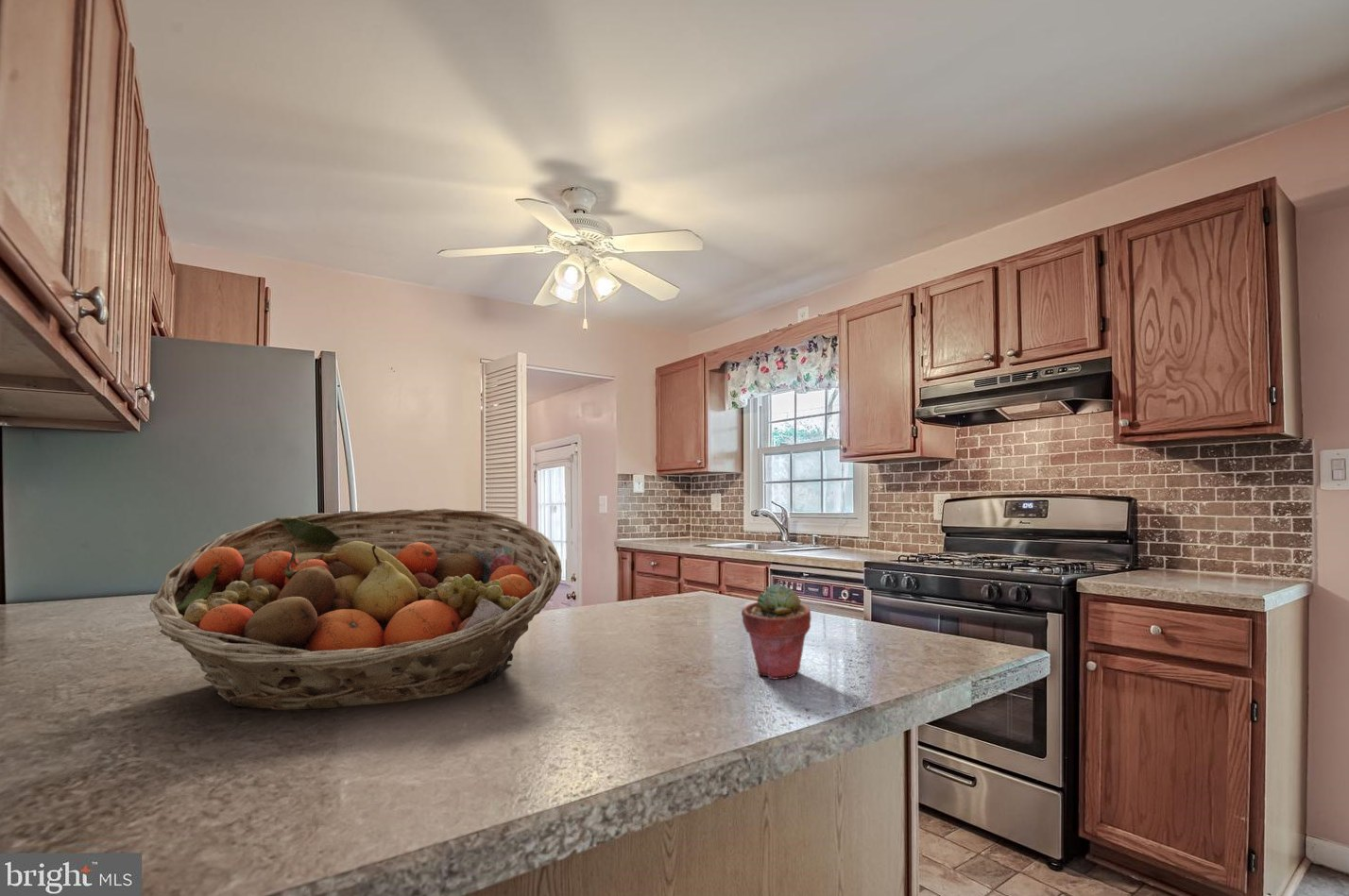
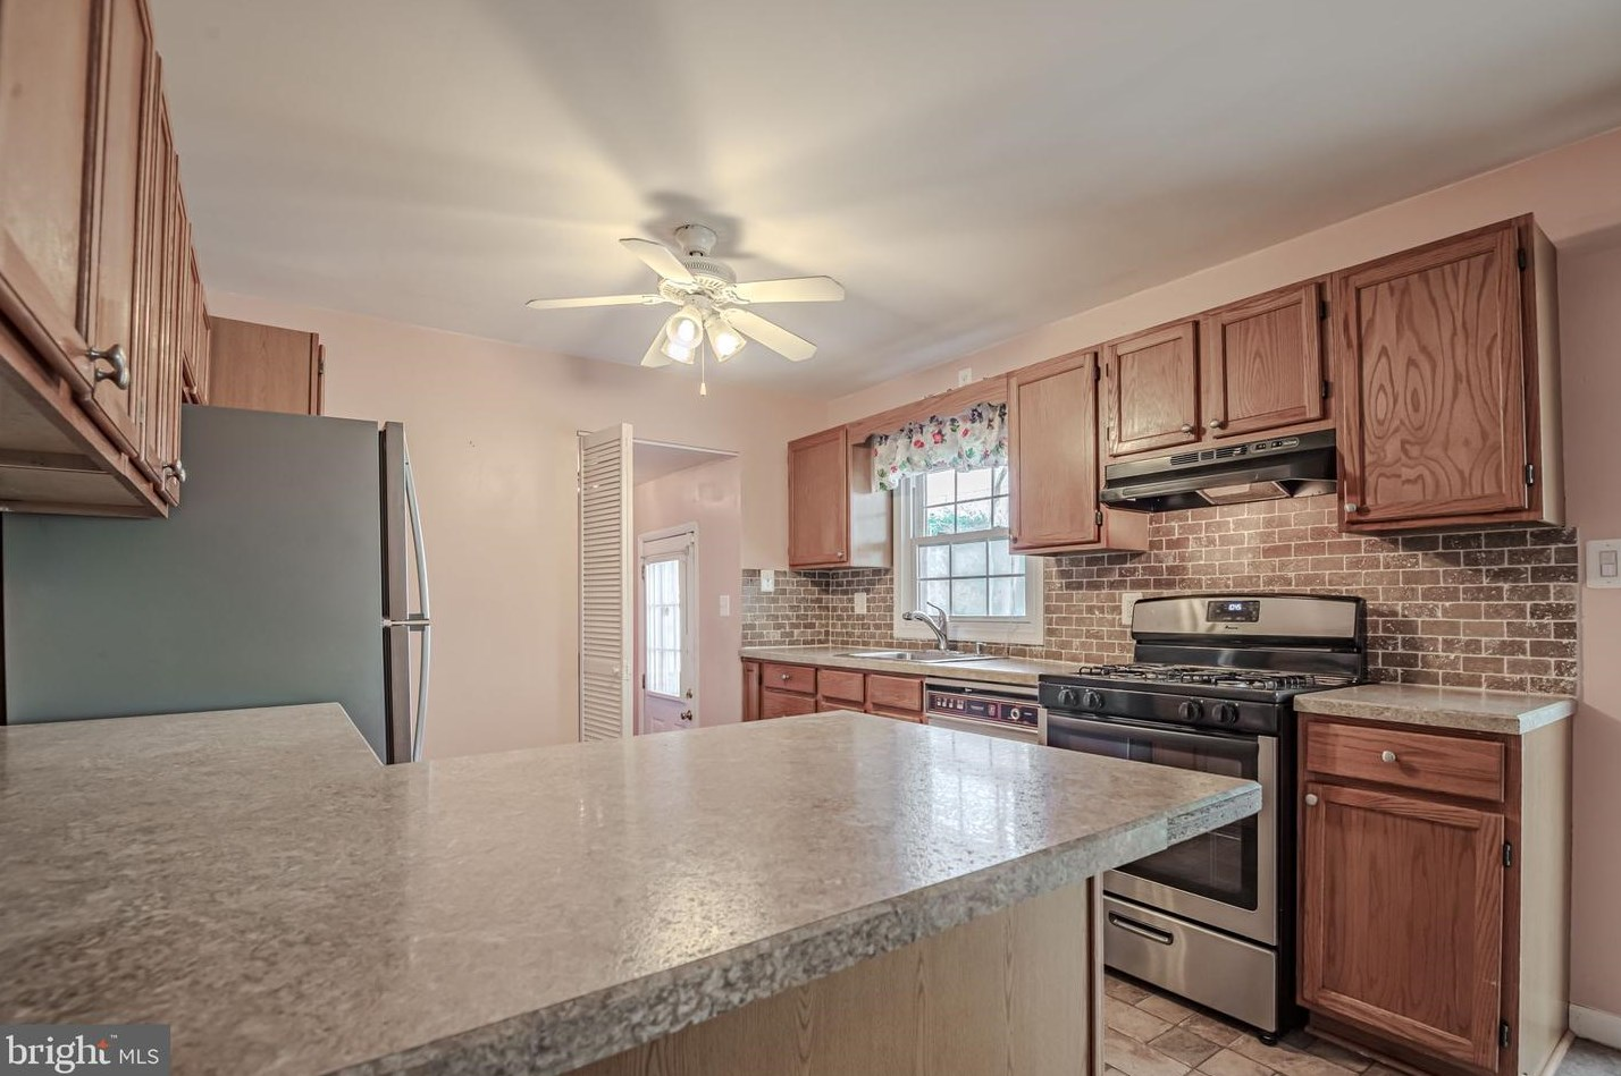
- potted succulent (777, 627)
- fruit basket (377, 595)
